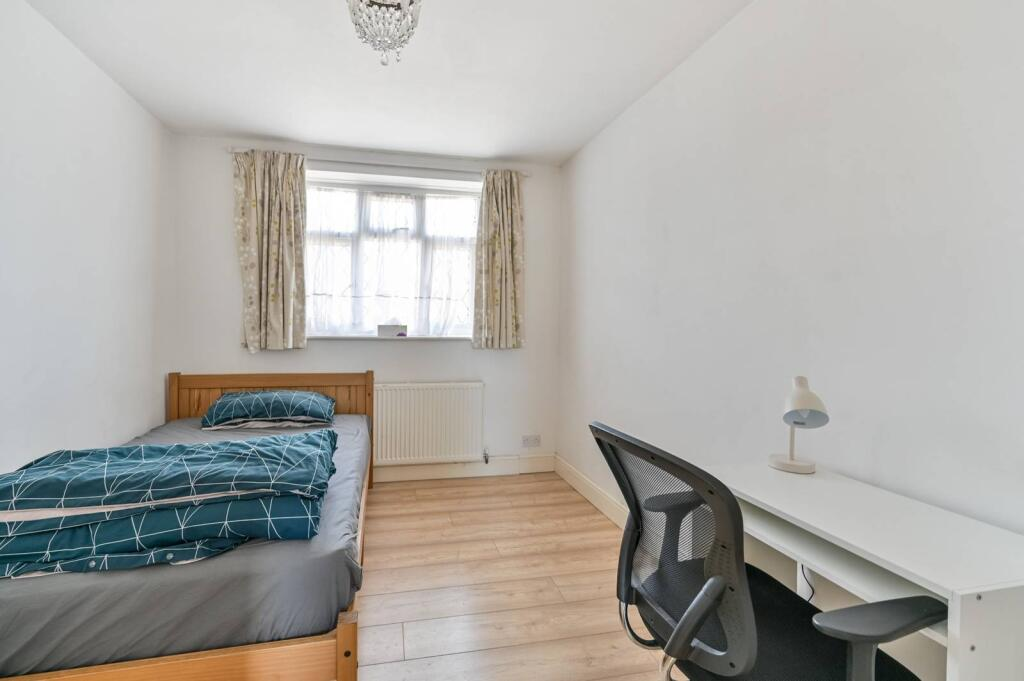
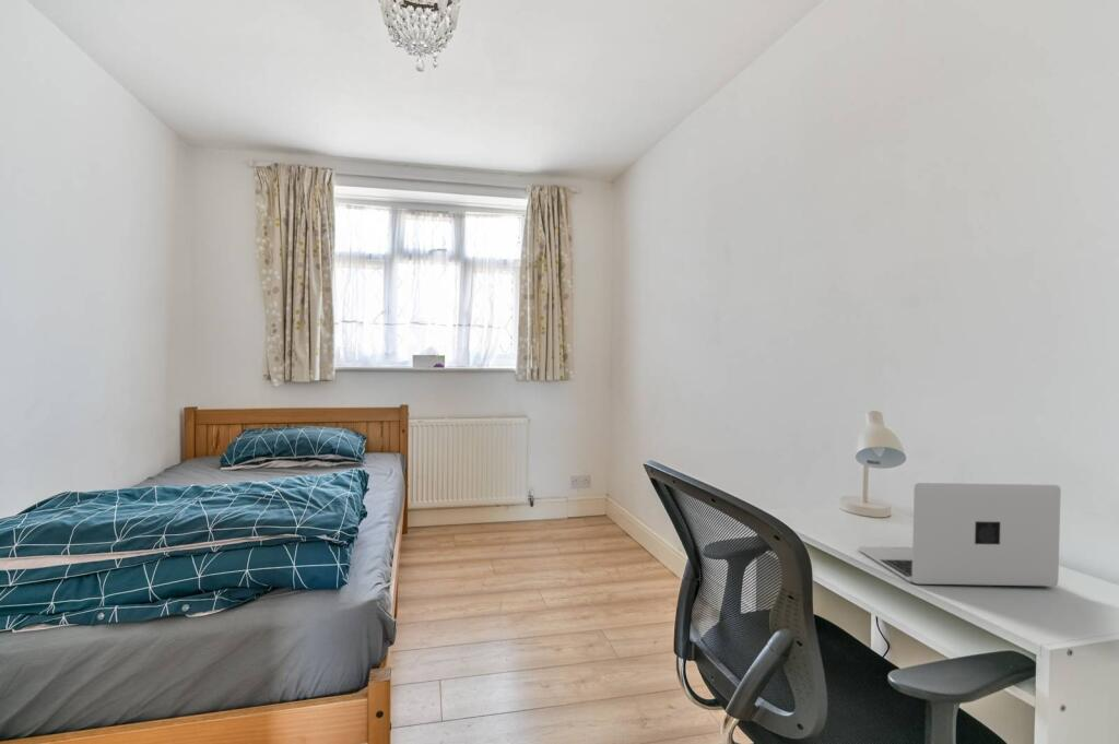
+ laptop (950, 520)
